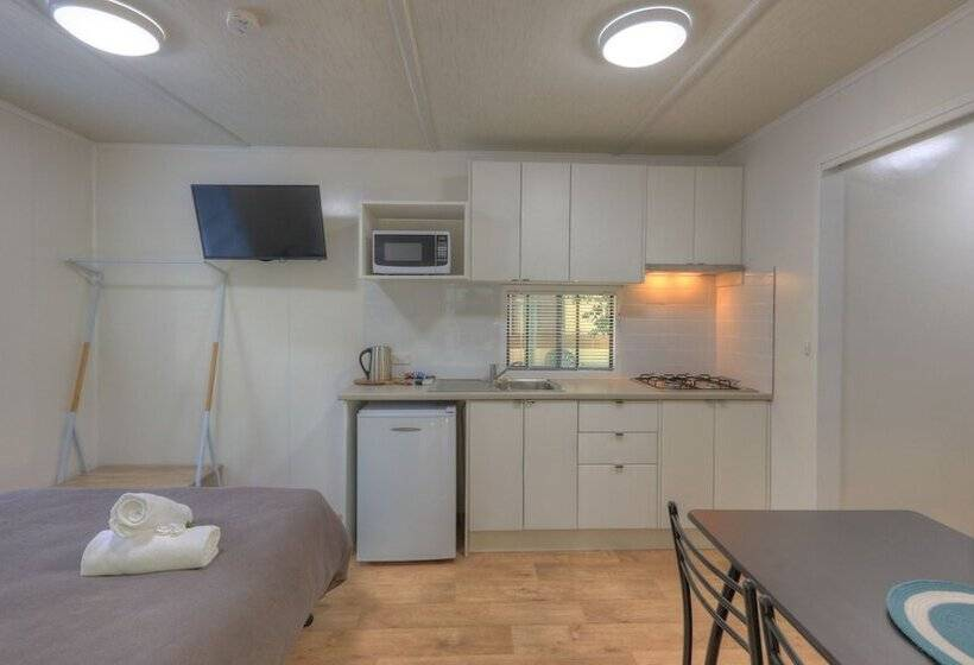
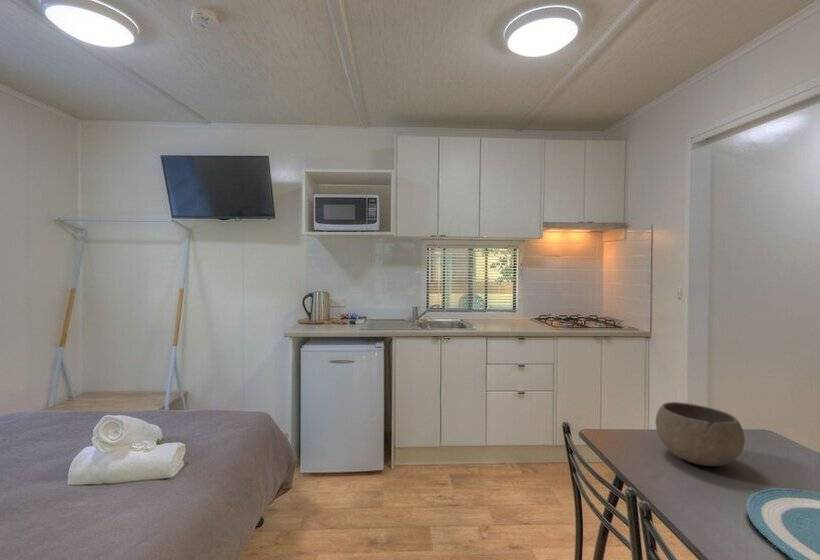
+ bowl (697, 435)
